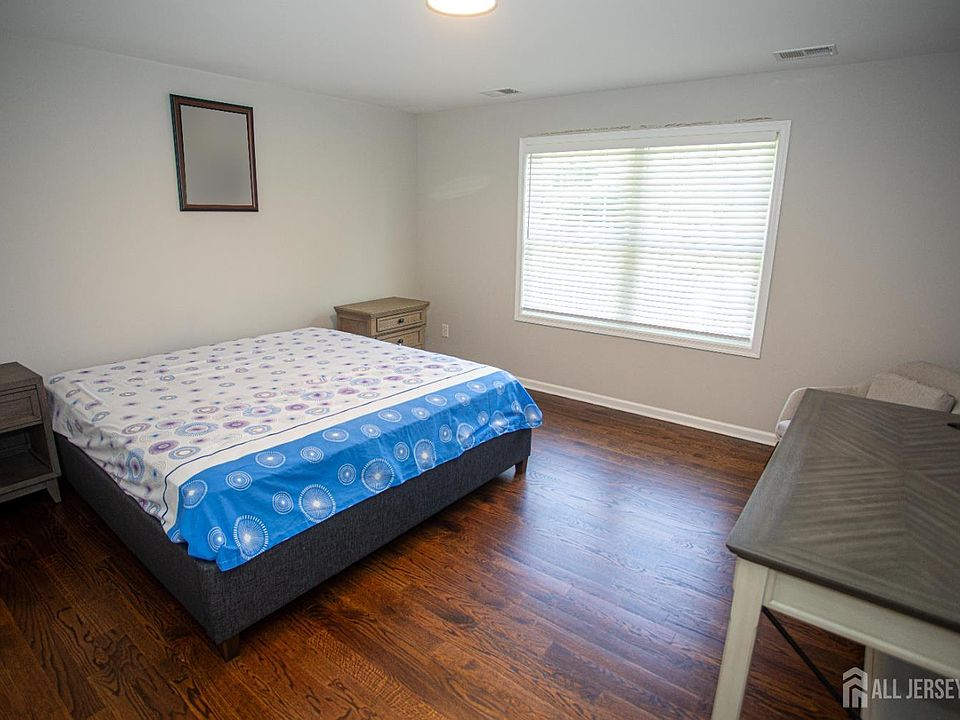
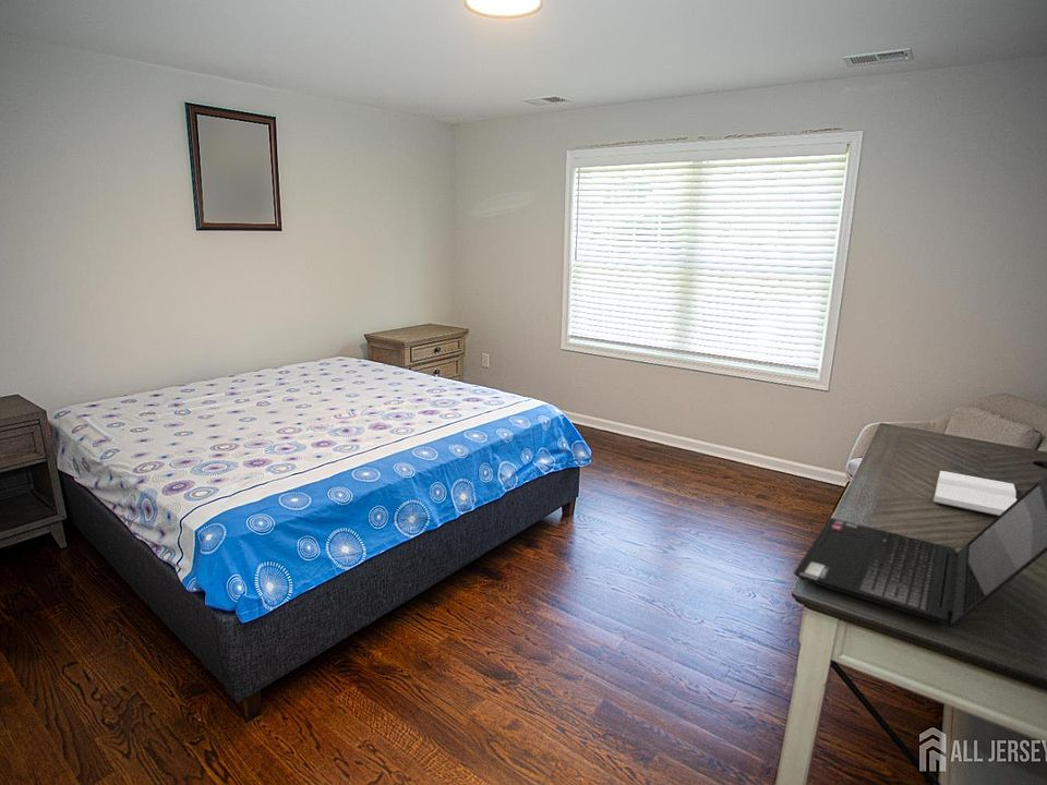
+ laptop computer (917, 539)
+ book (975, 490)
